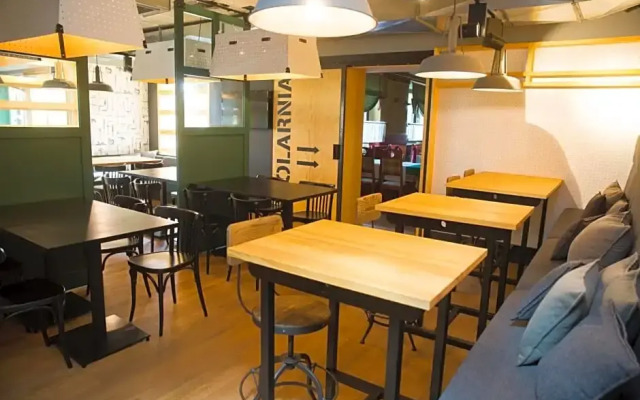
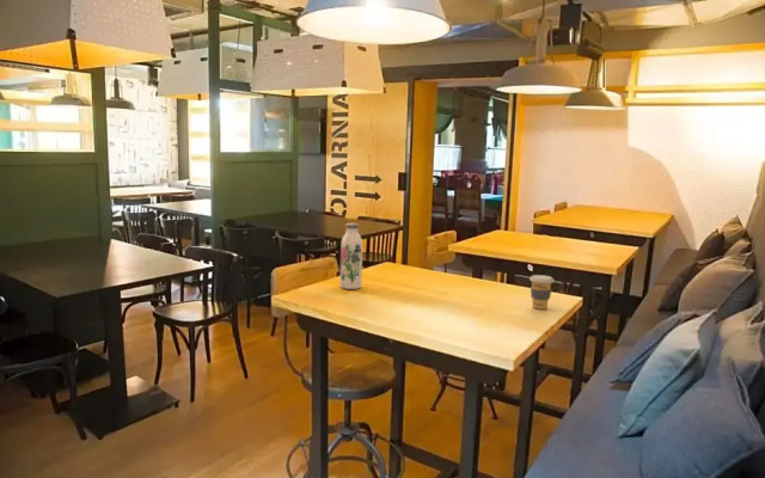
+ water bottle (351, 255)
+ coffee cup (540, 292)
